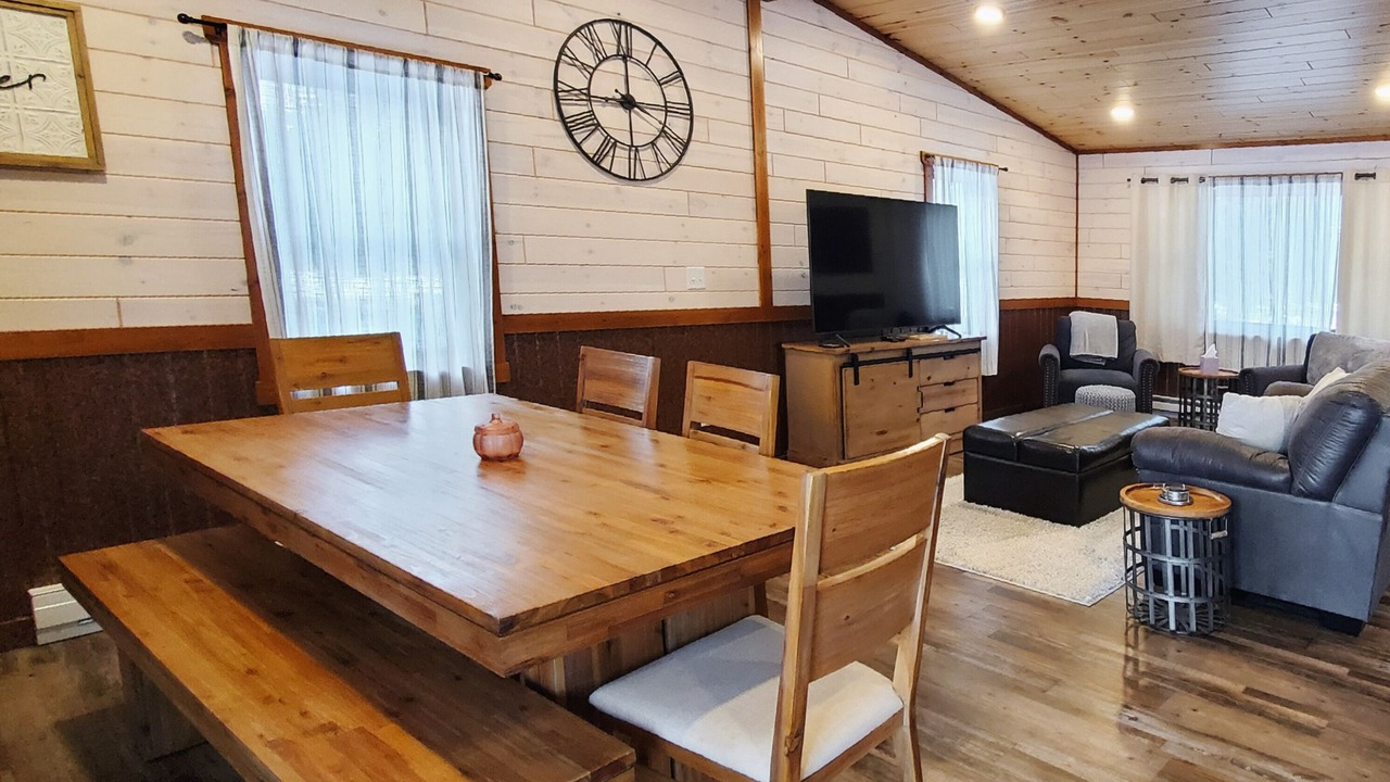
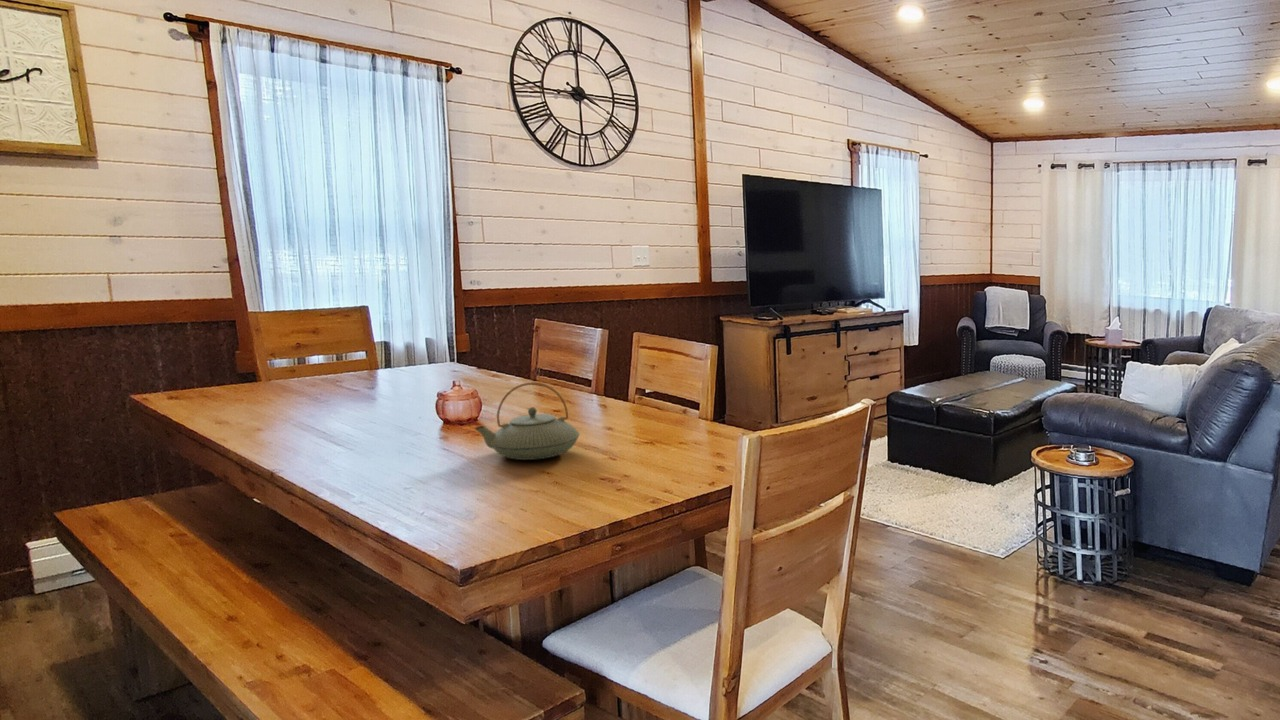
+ teapot (526, 418)
